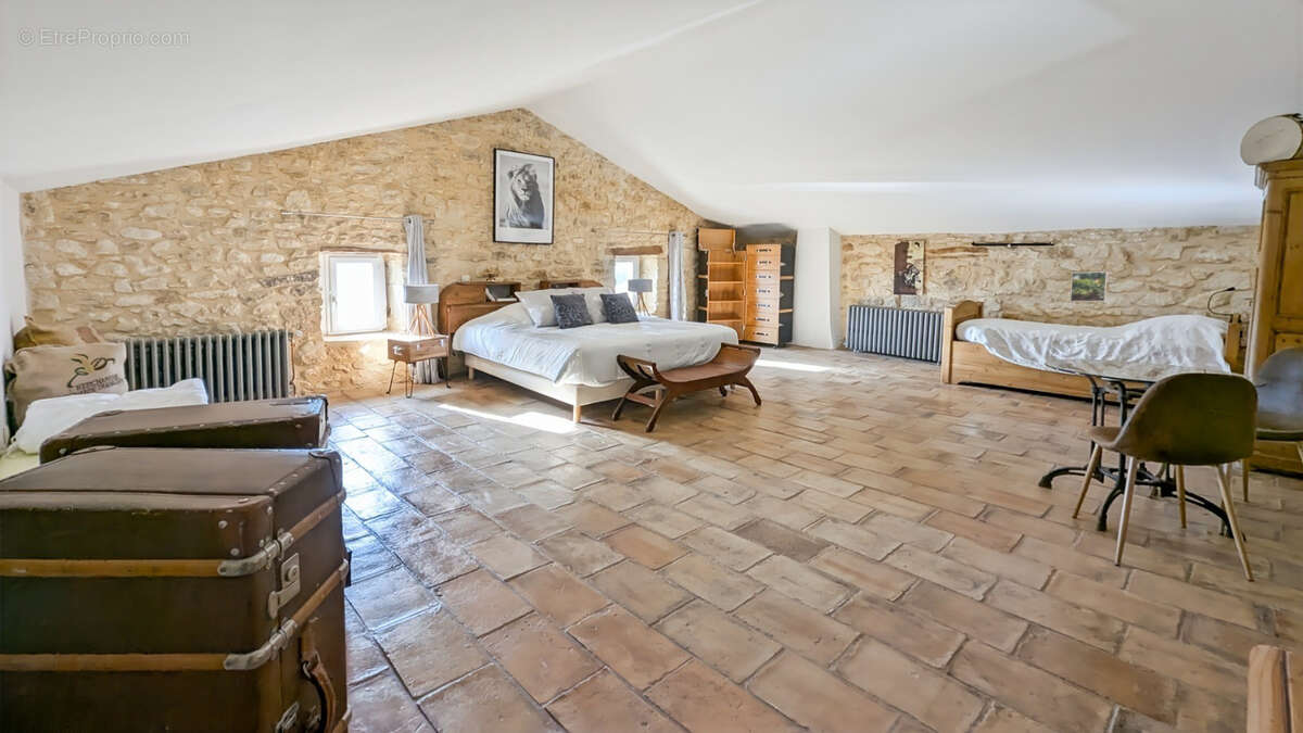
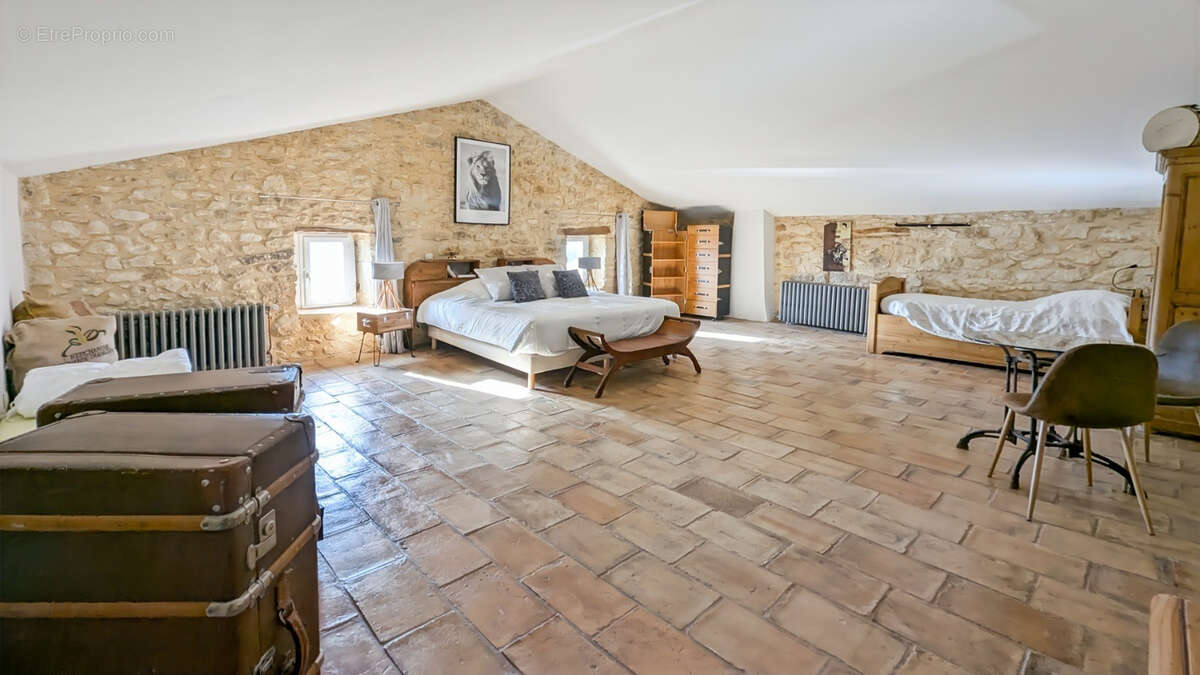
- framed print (1088, 287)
